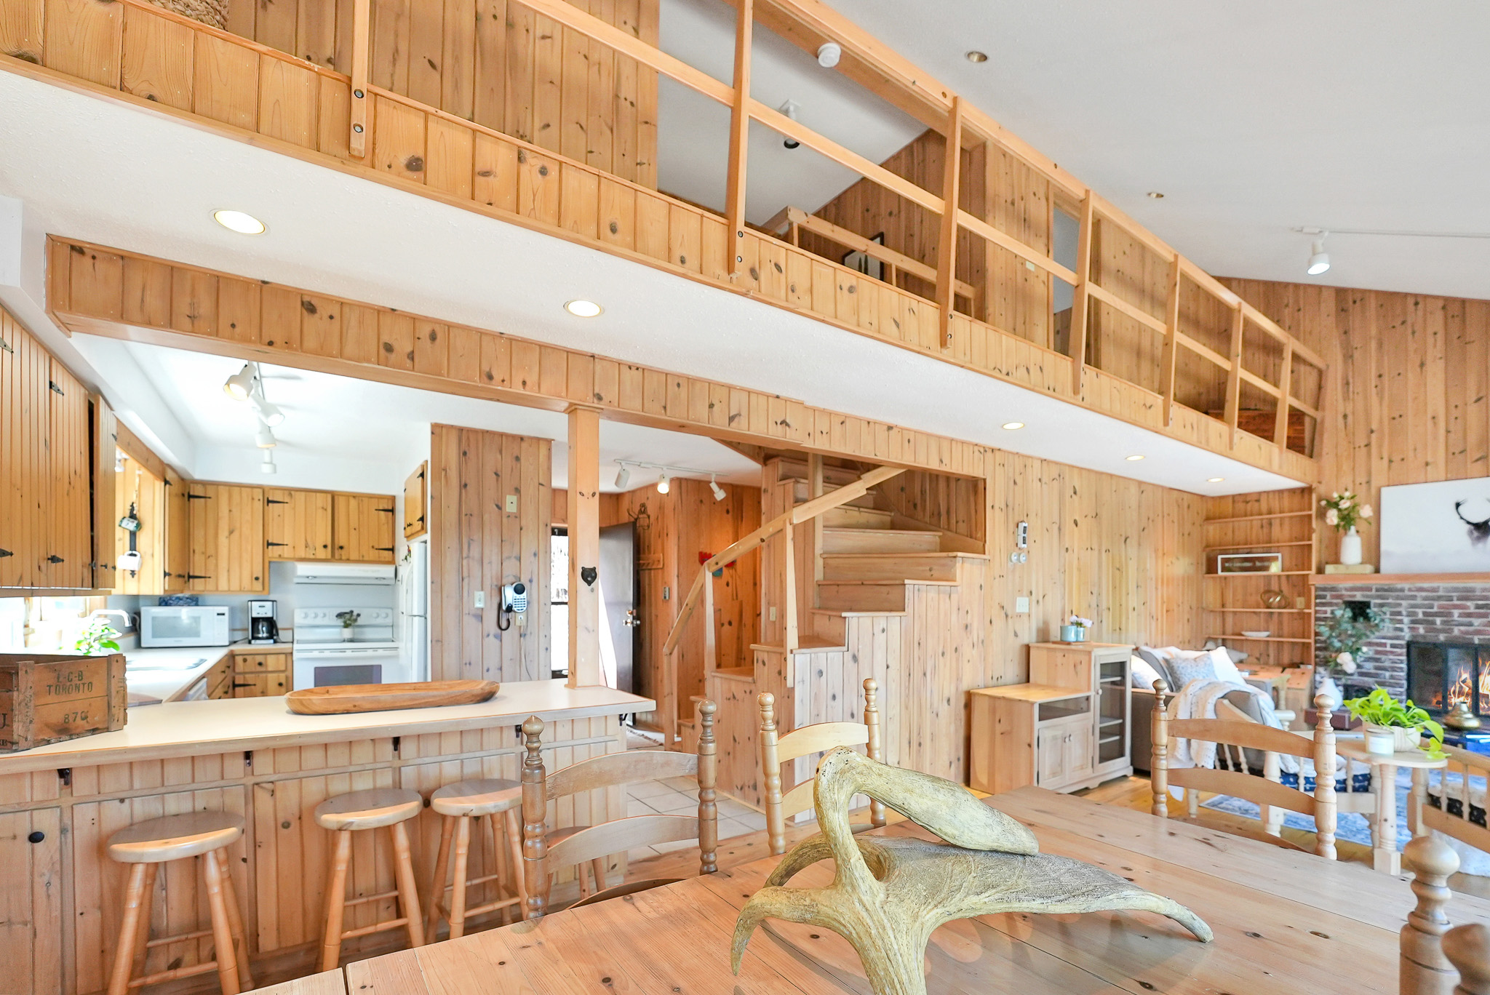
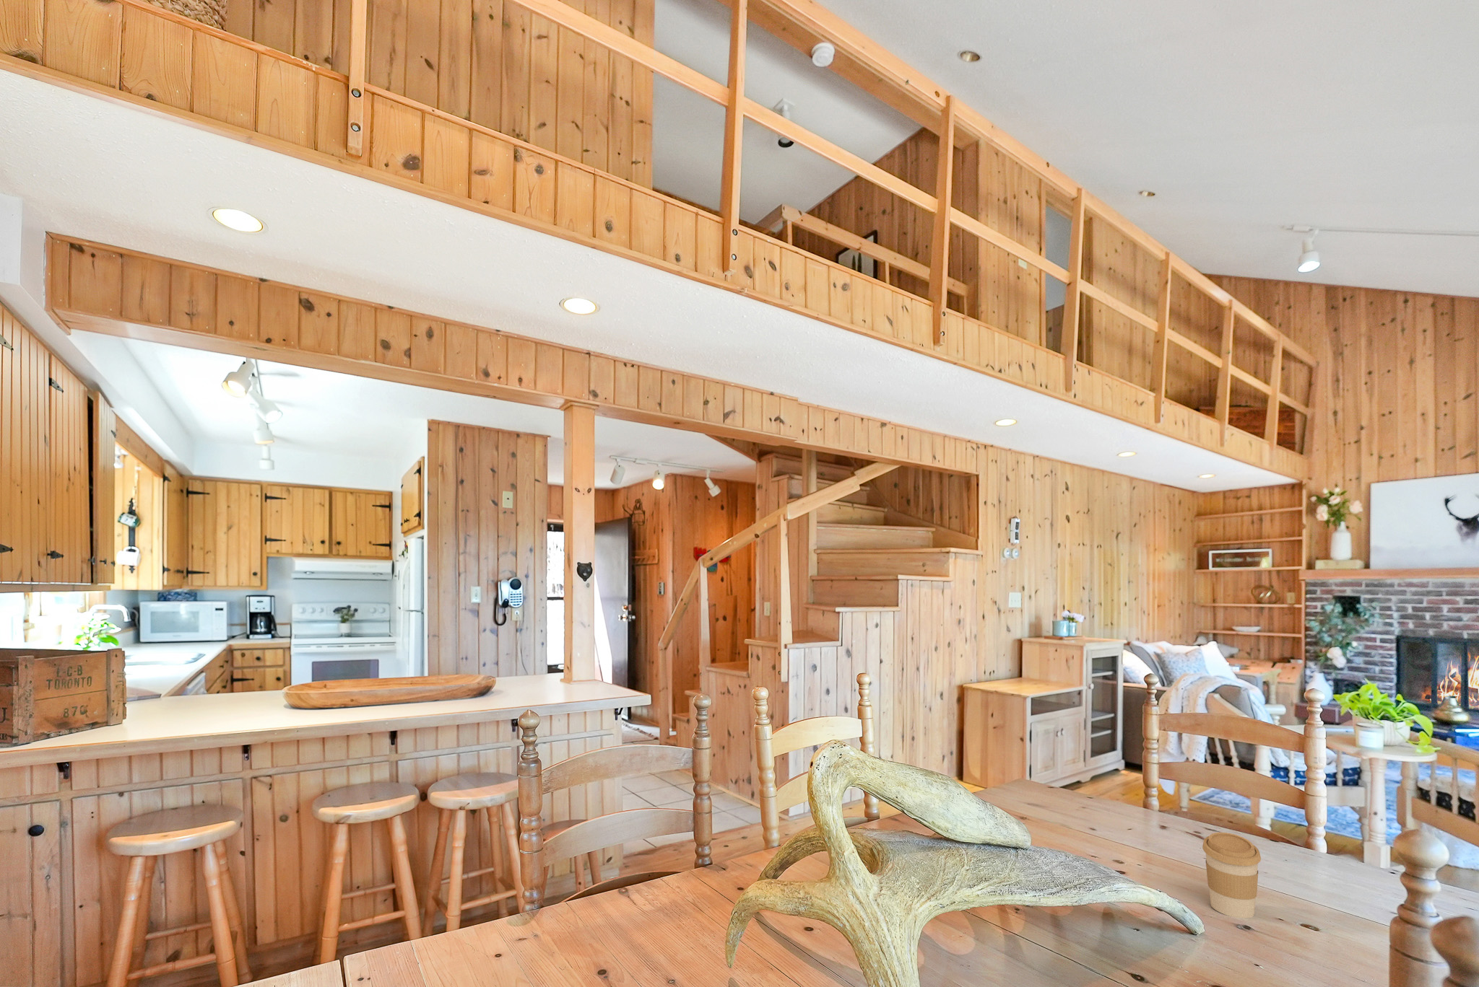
+ coffee cup (1231, 874)
